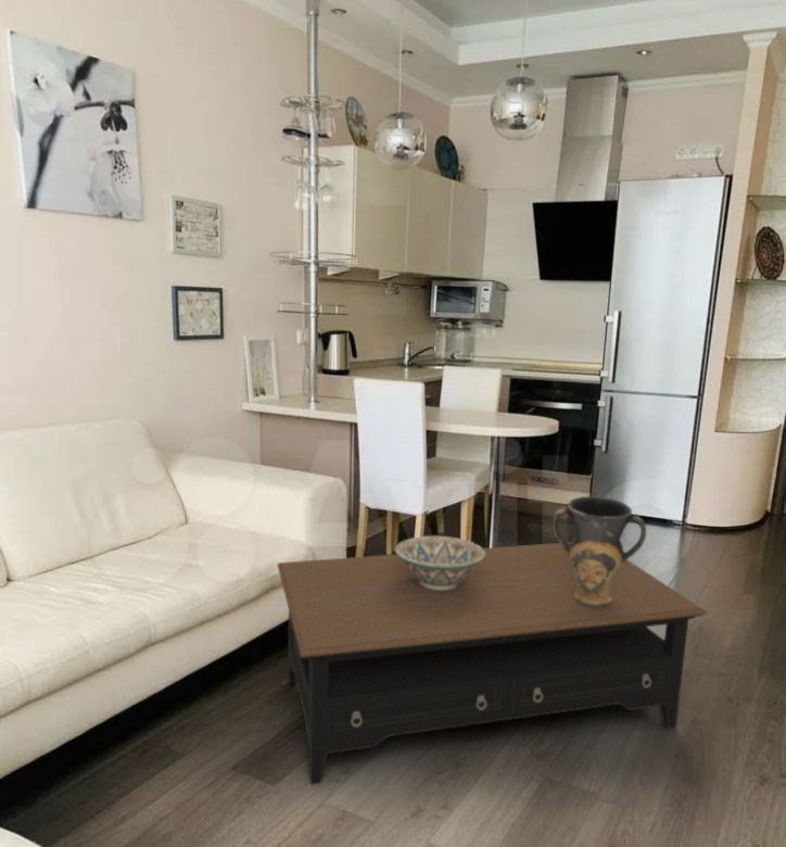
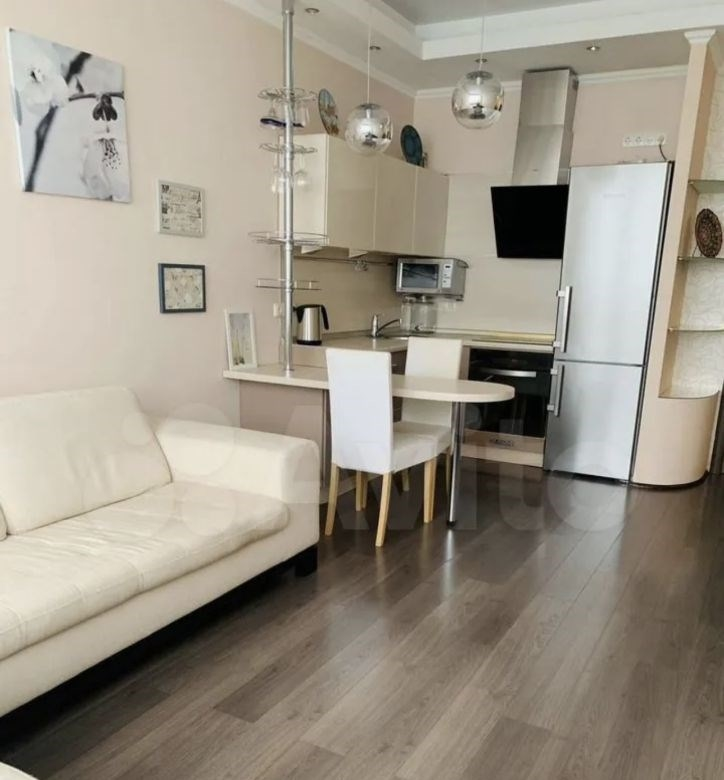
- decorative bowl (439, 565)
- coffee table (476, 644)
- vase (596, 552)
